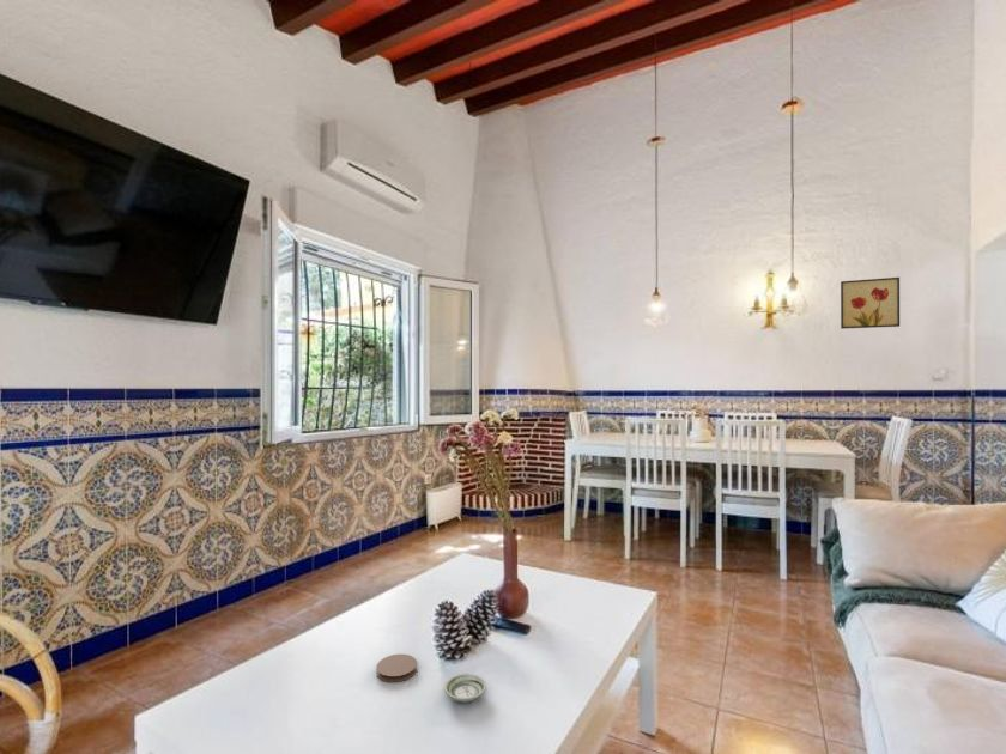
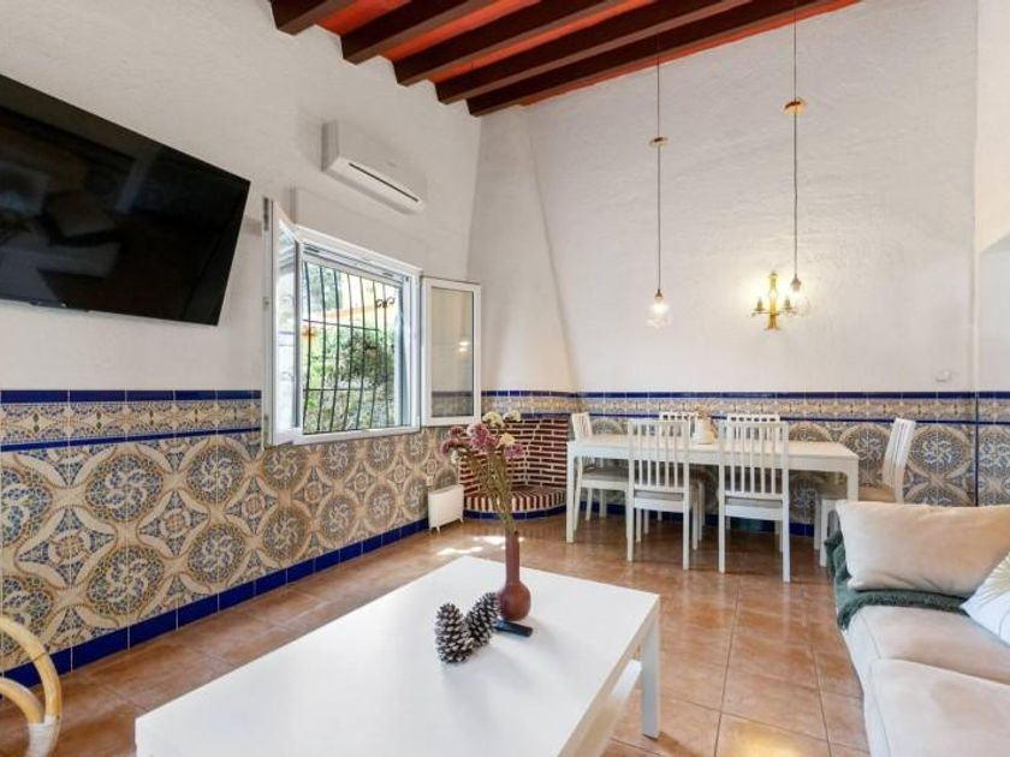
- saucer (465, 689)
- wall art (868, 303)
- coaster (396, 667)
